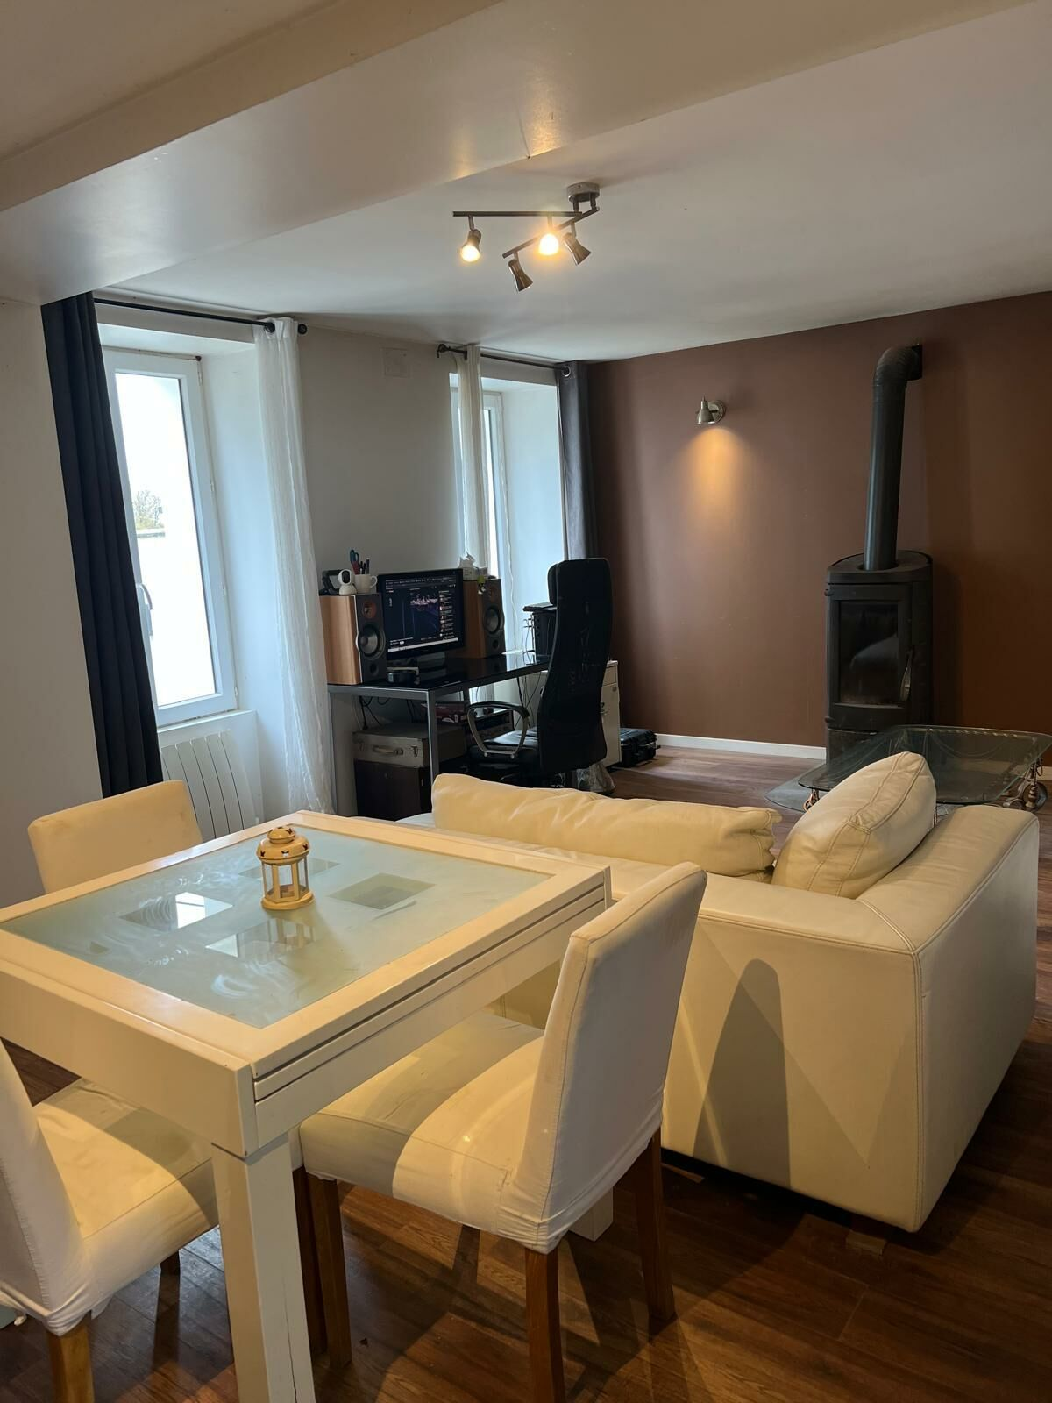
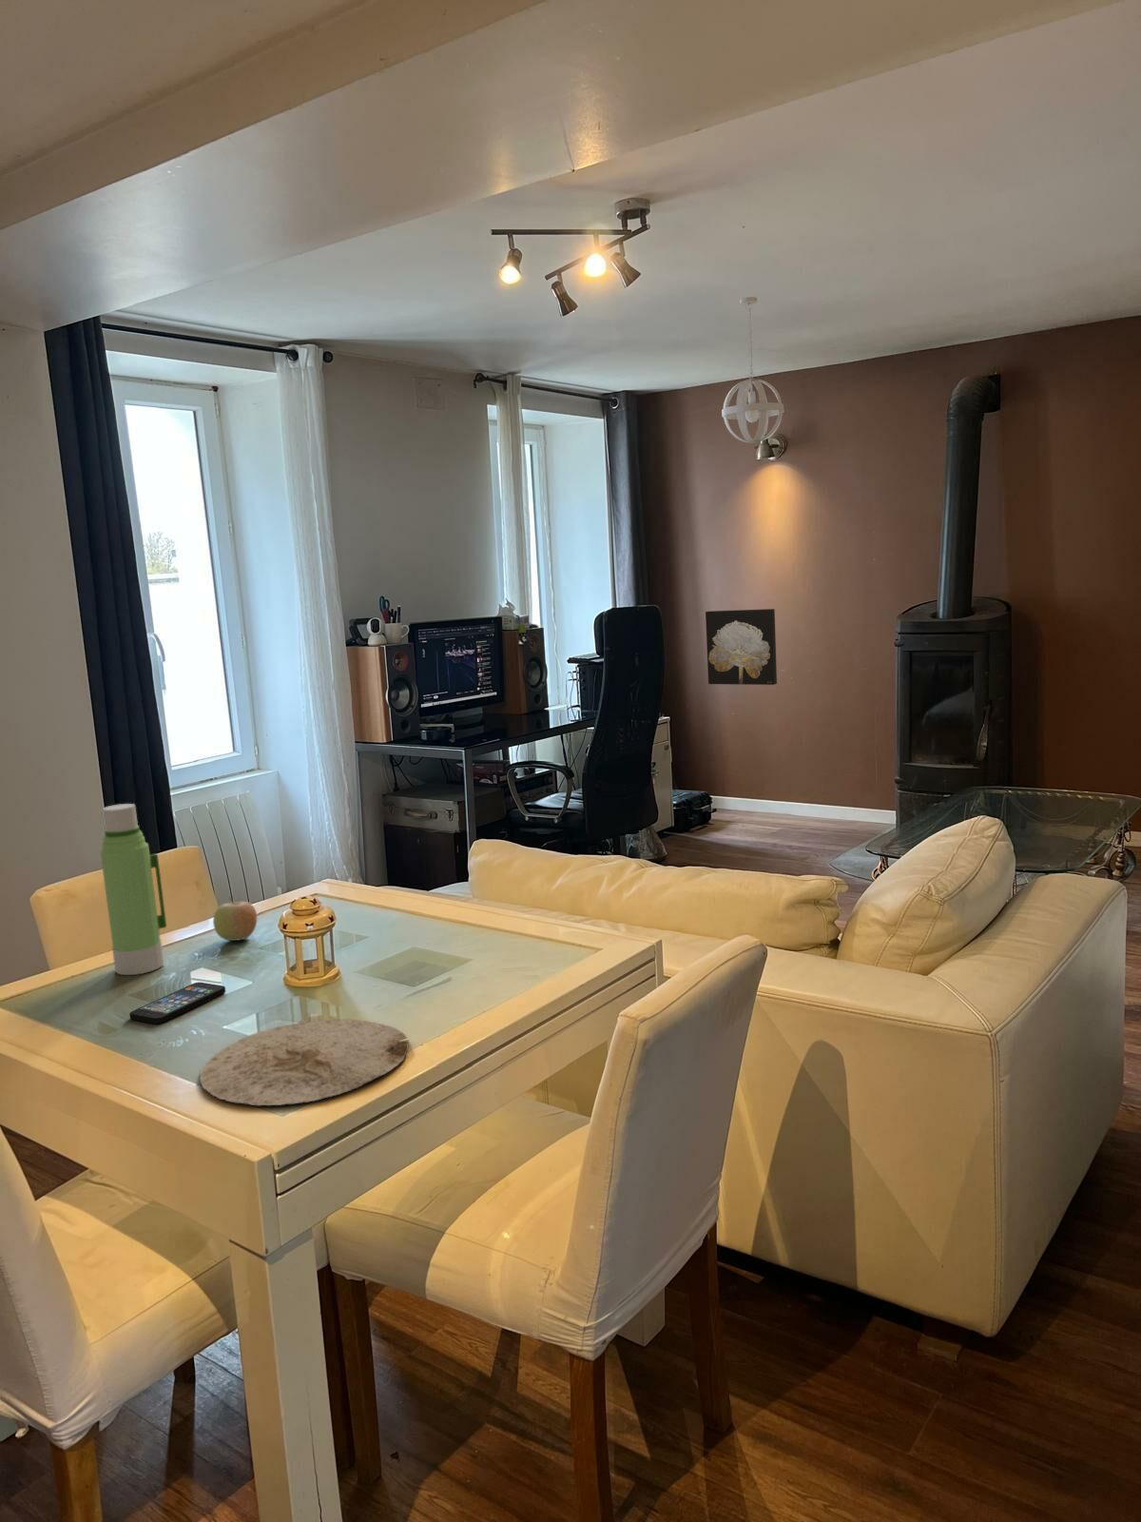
+ pendant light (751, 372)
+ wall art (741, 647)
+ plate (306, 1055)
+ smartphone (179, 1002)
+ fruit (235, 917)
+ water bottle (131, 888)
